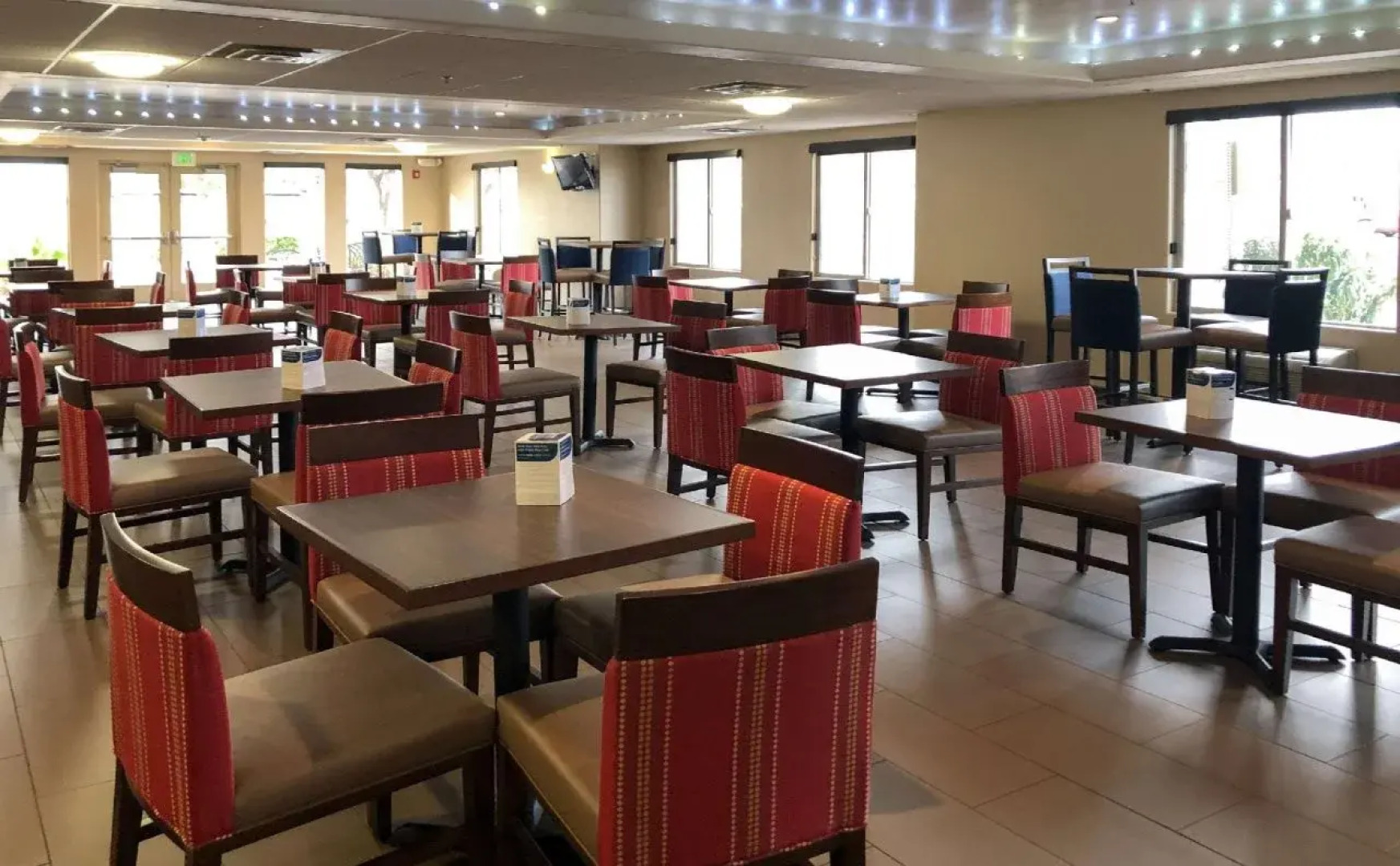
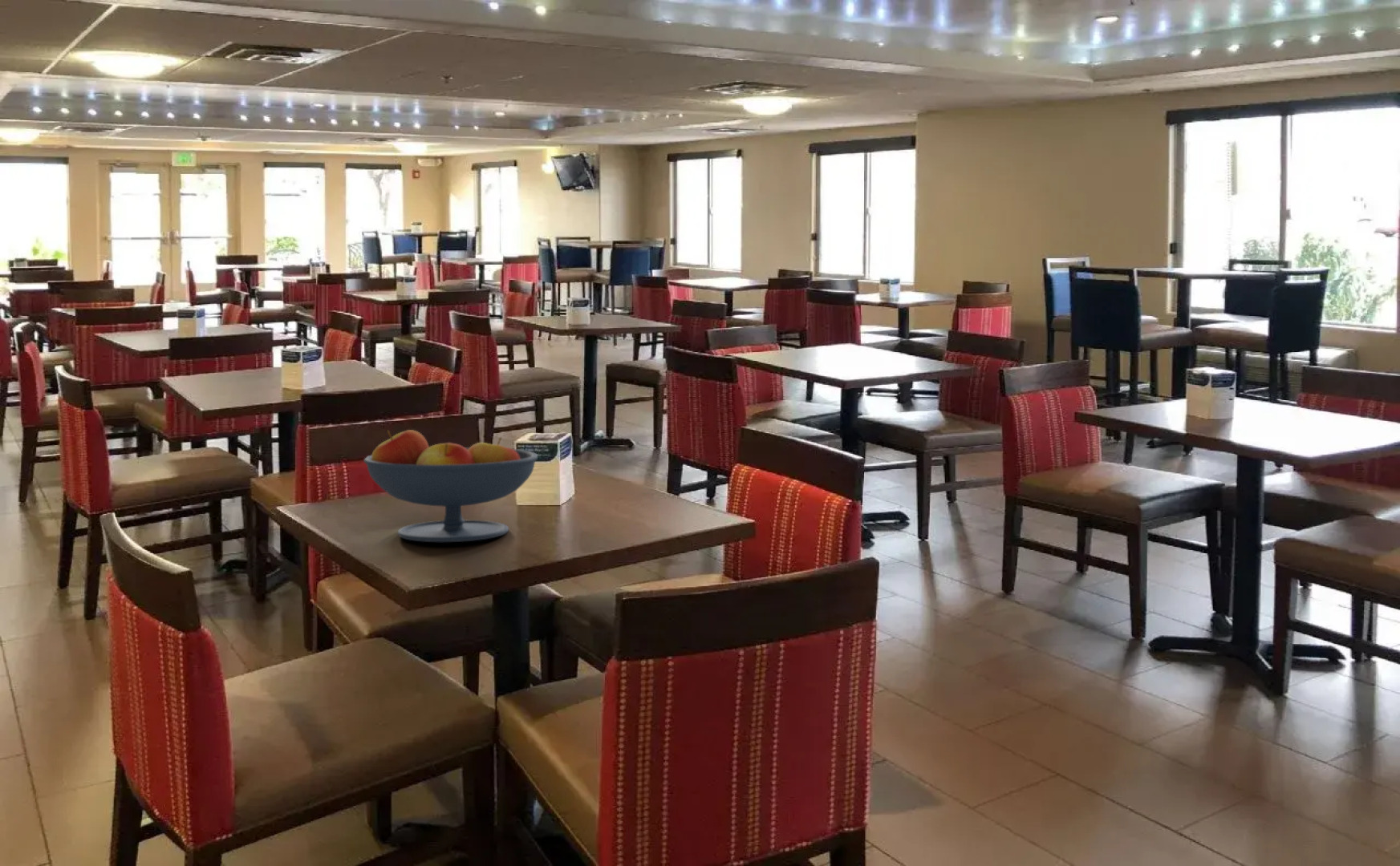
+ fruit bowl (452, 480)
